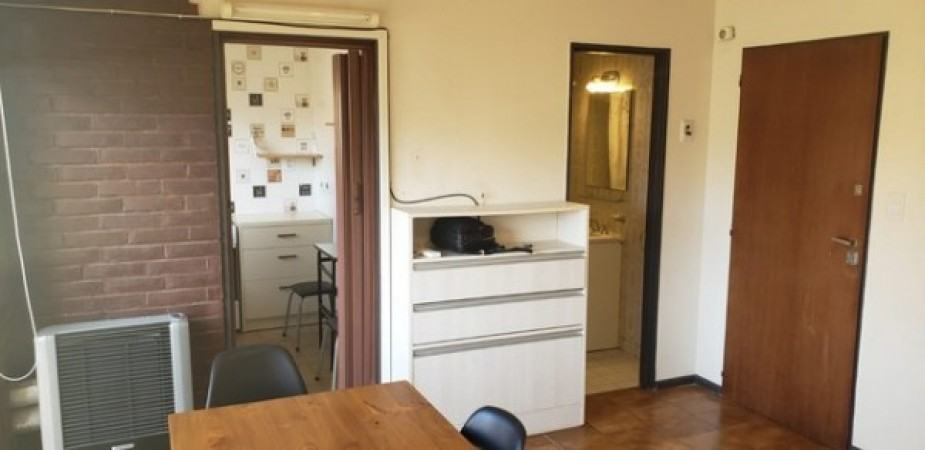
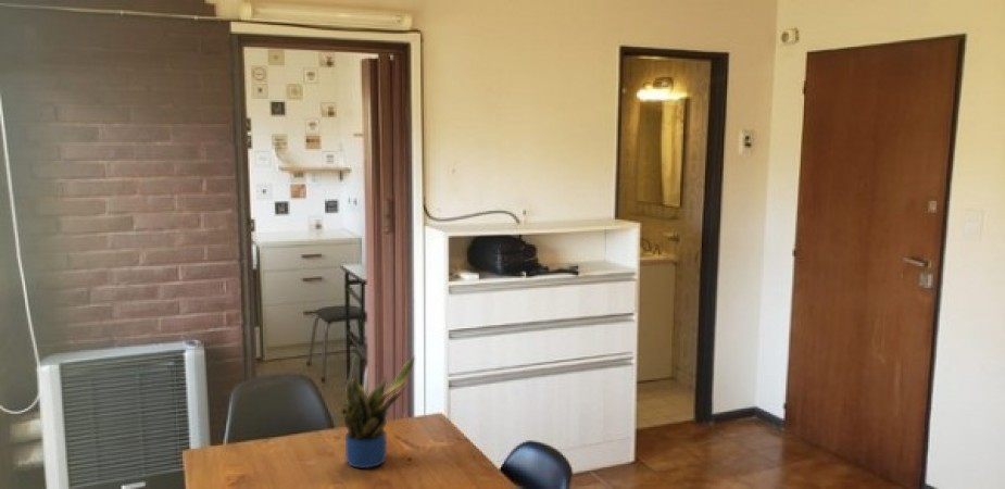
+ potted plant (377, 406)
